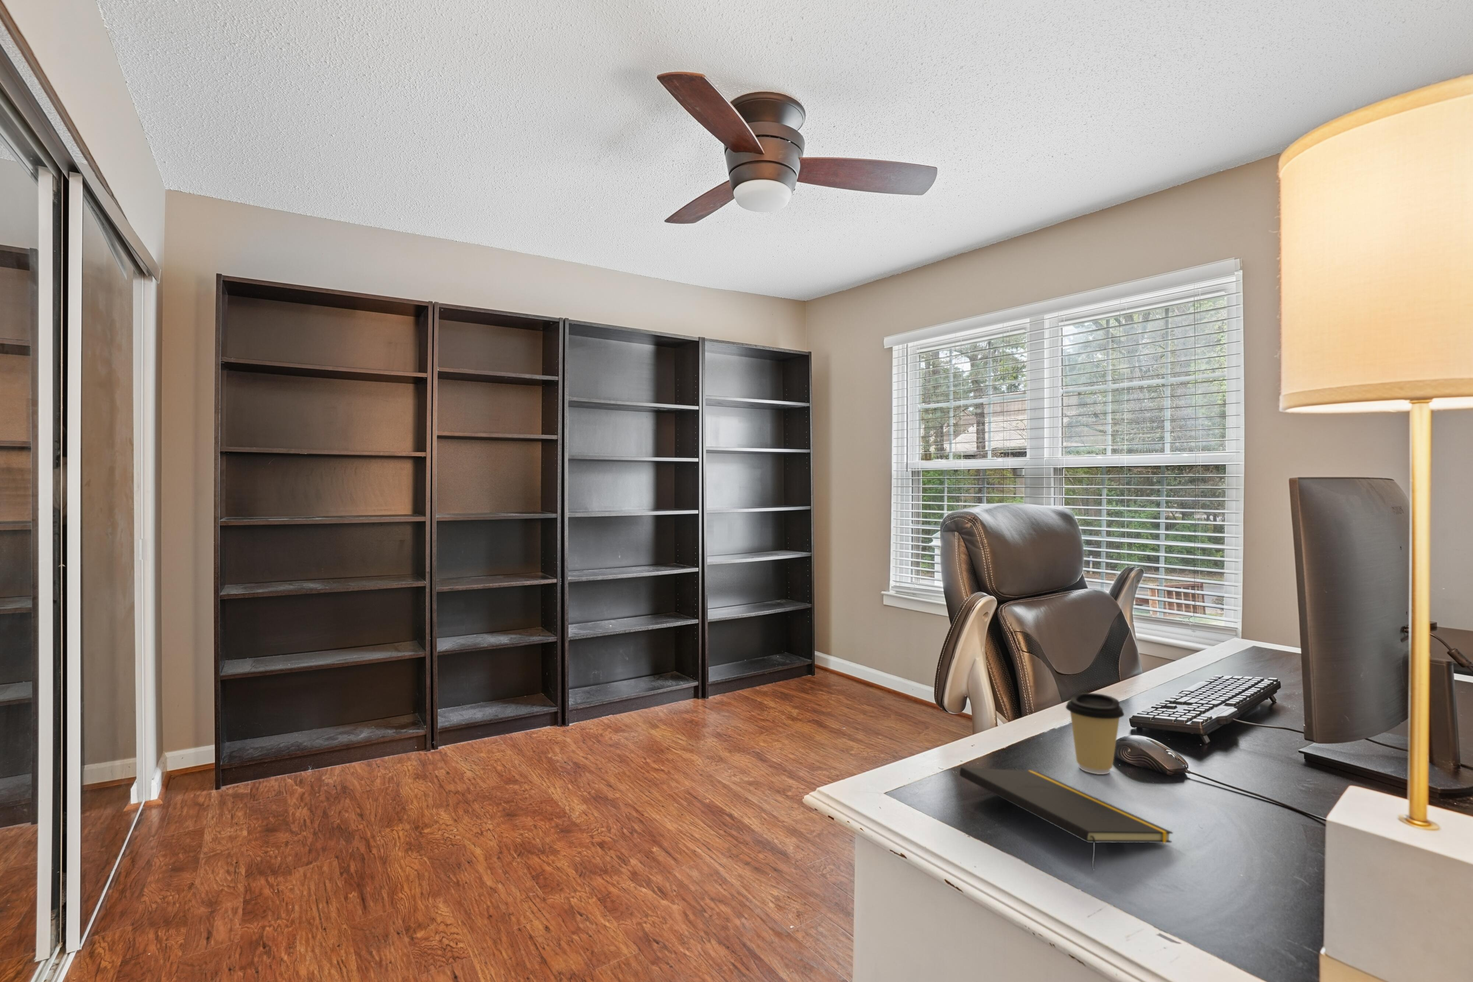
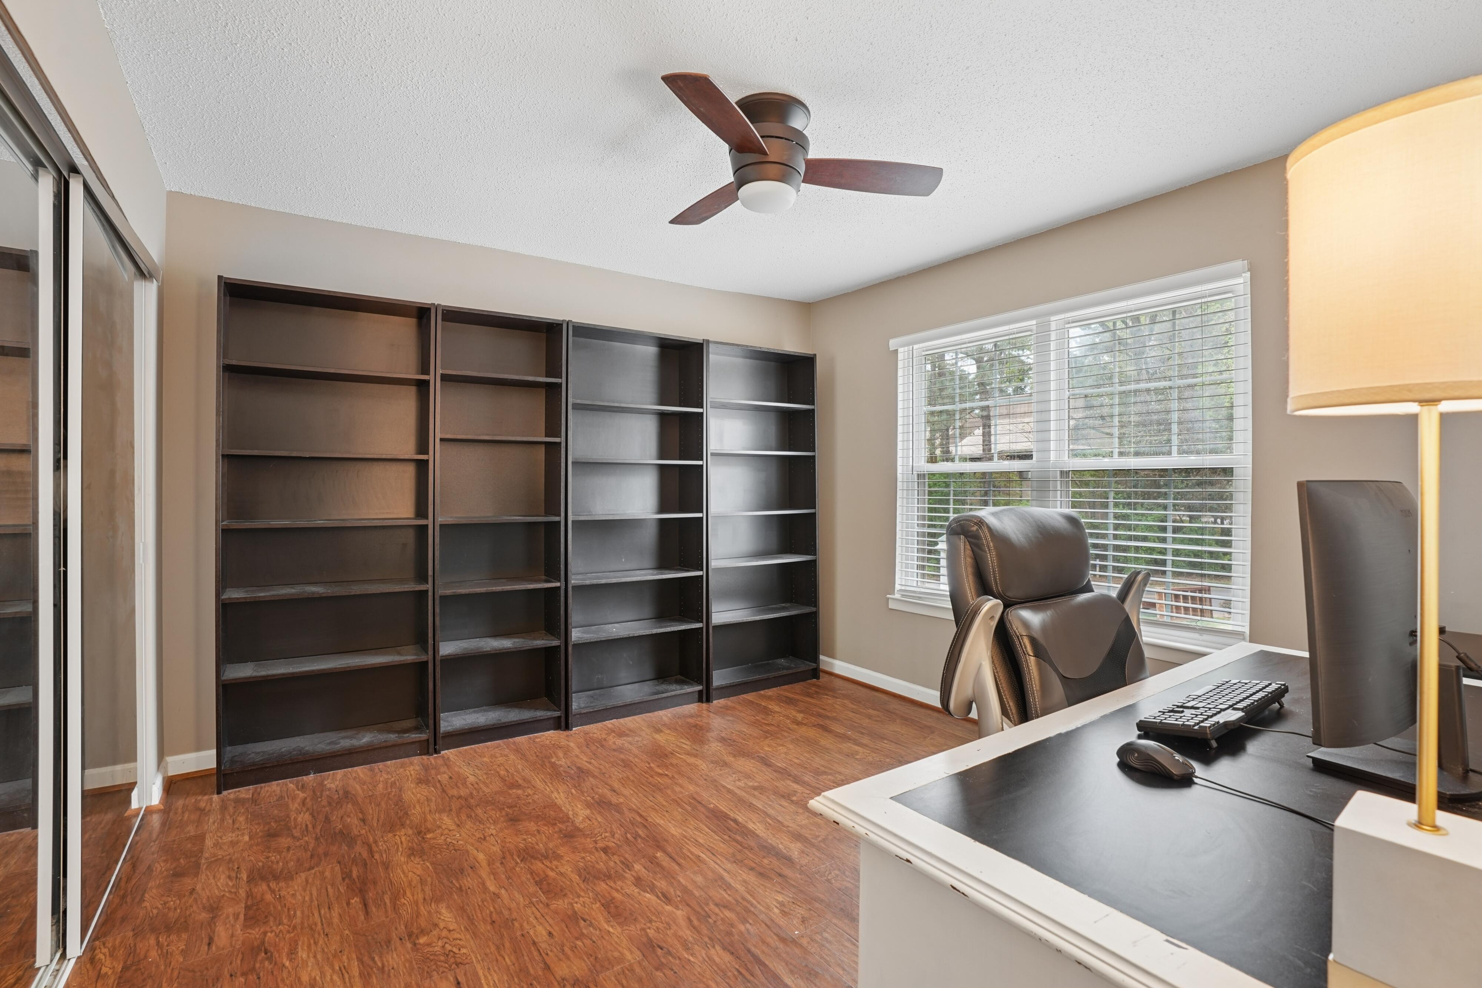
- coffee cup (1094, 733)
- notepad (1059, 802)
